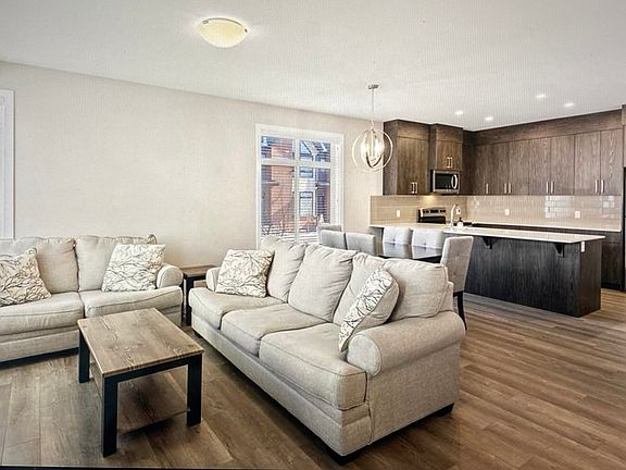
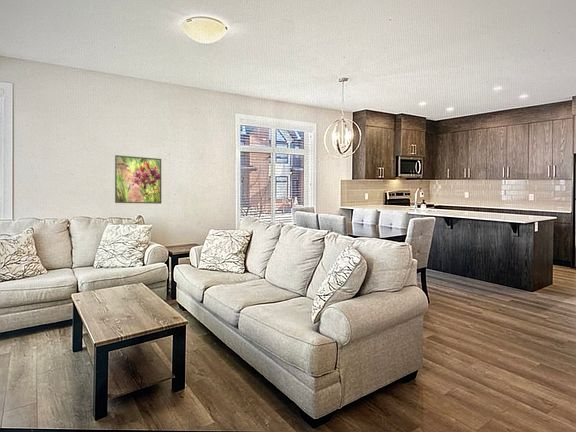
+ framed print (139, 180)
